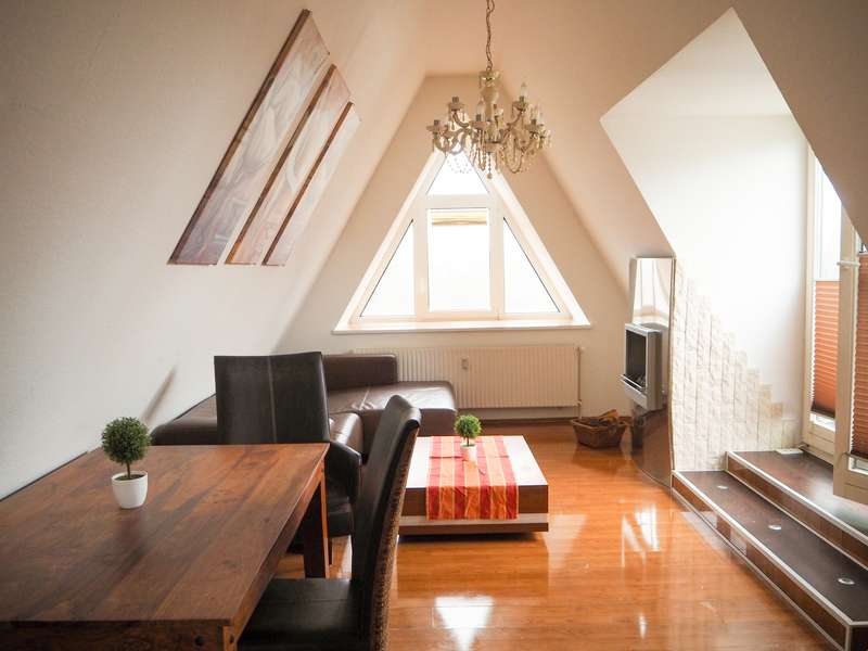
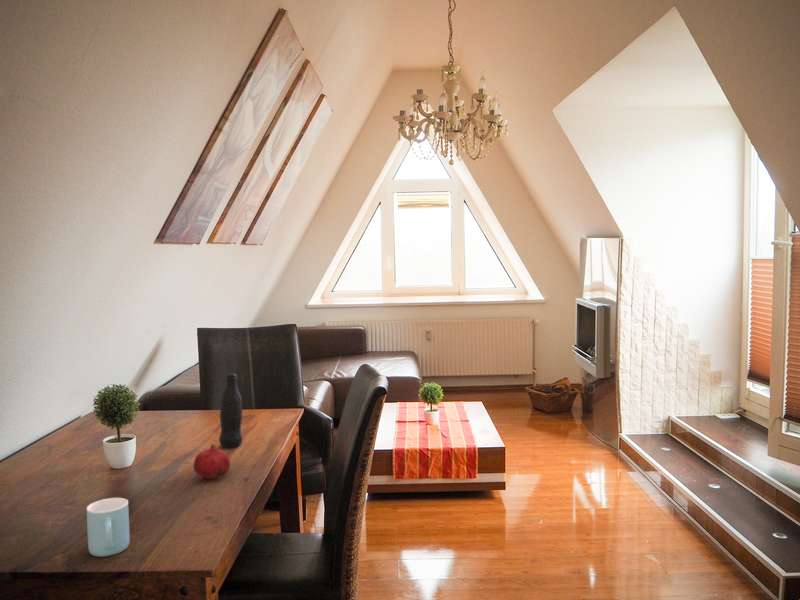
+ mug (108, 529)
+ fruit (211, 460)
+ bottle (230, 409)
